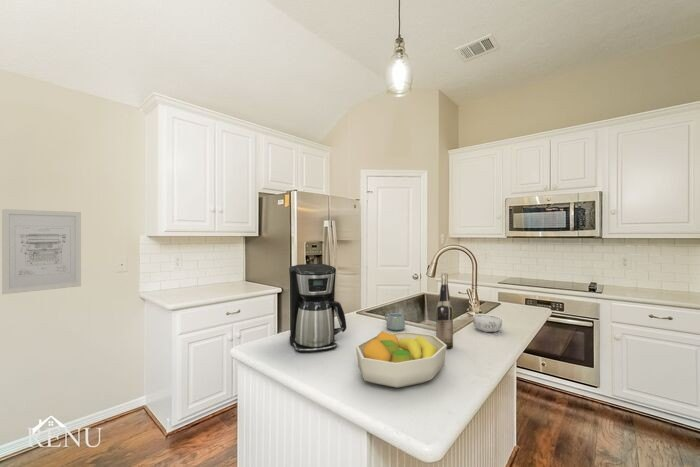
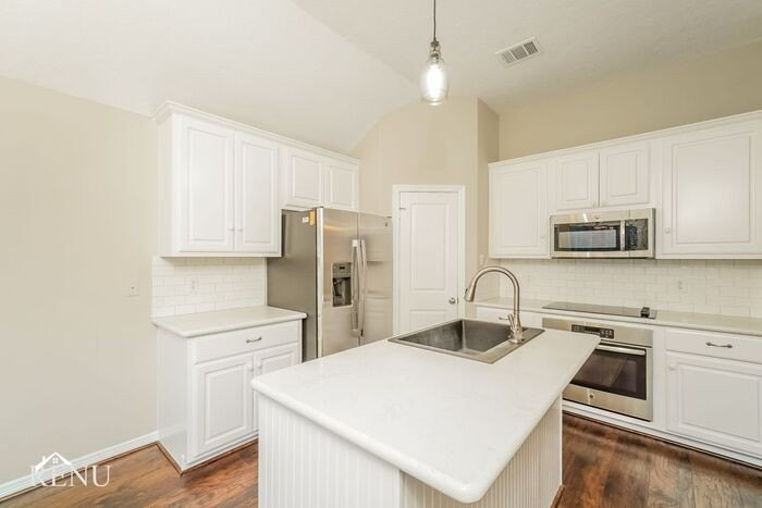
- fruit bowl (401, 353)
- mug (393, 321)
- coffee maker (317, 302)
- decorative bowl (488, 322)
- wall art (44, 250)
- wine bottle (444, 309)
